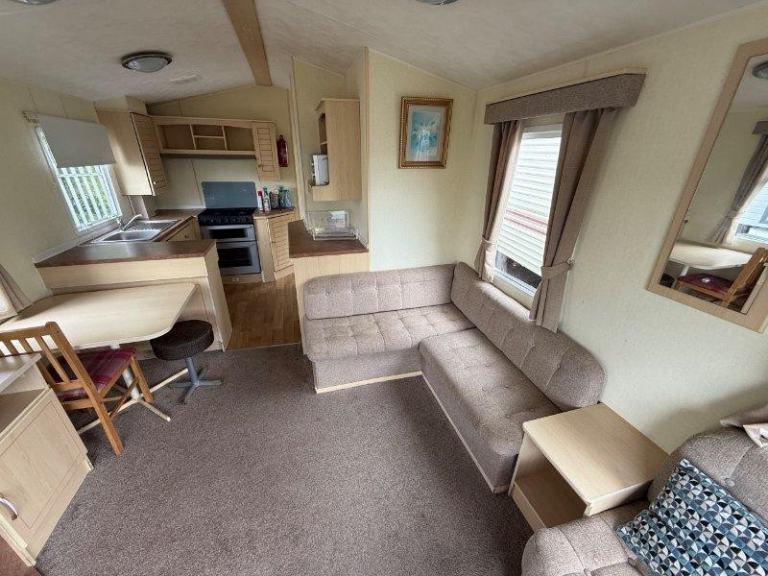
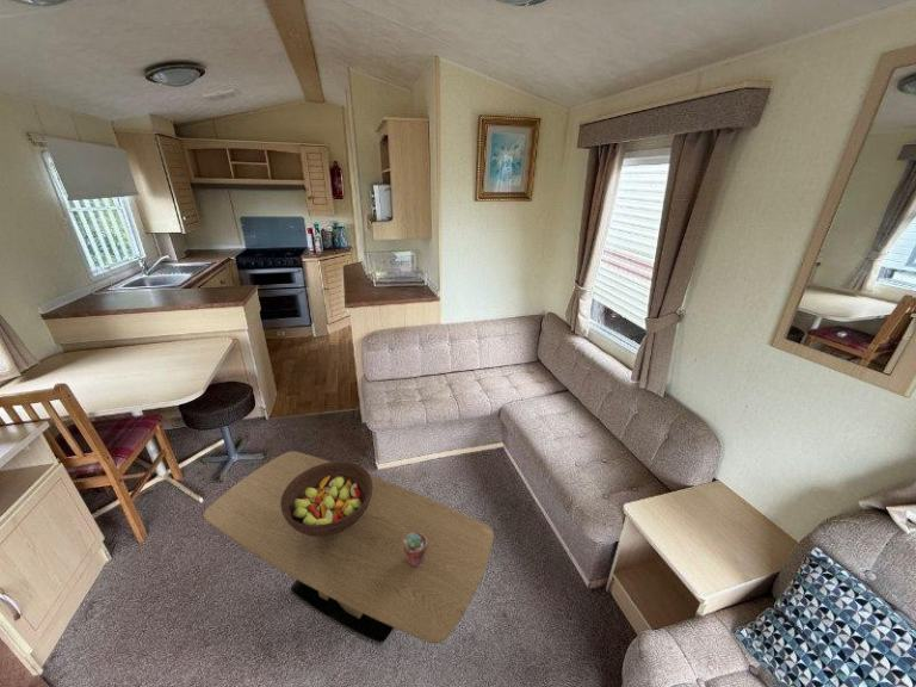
+ potted succulent (415, 546)
+ coffee table (349, 558)
+ fruit bowl (329, 505)
